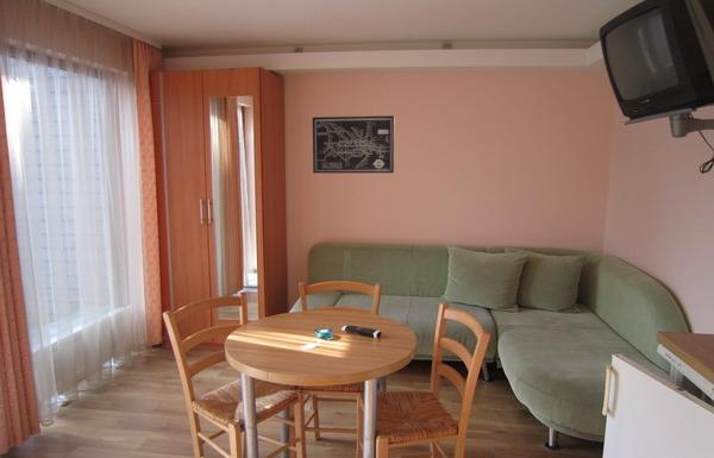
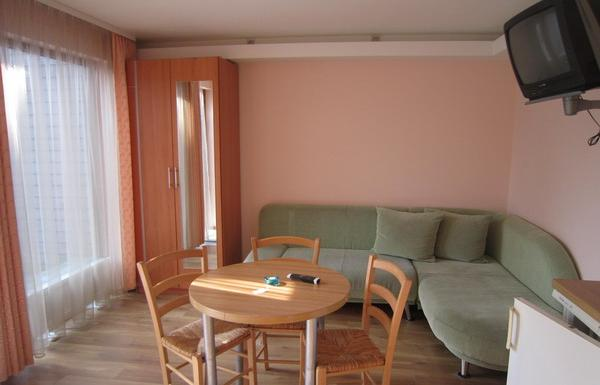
- wall art (352, 145)
